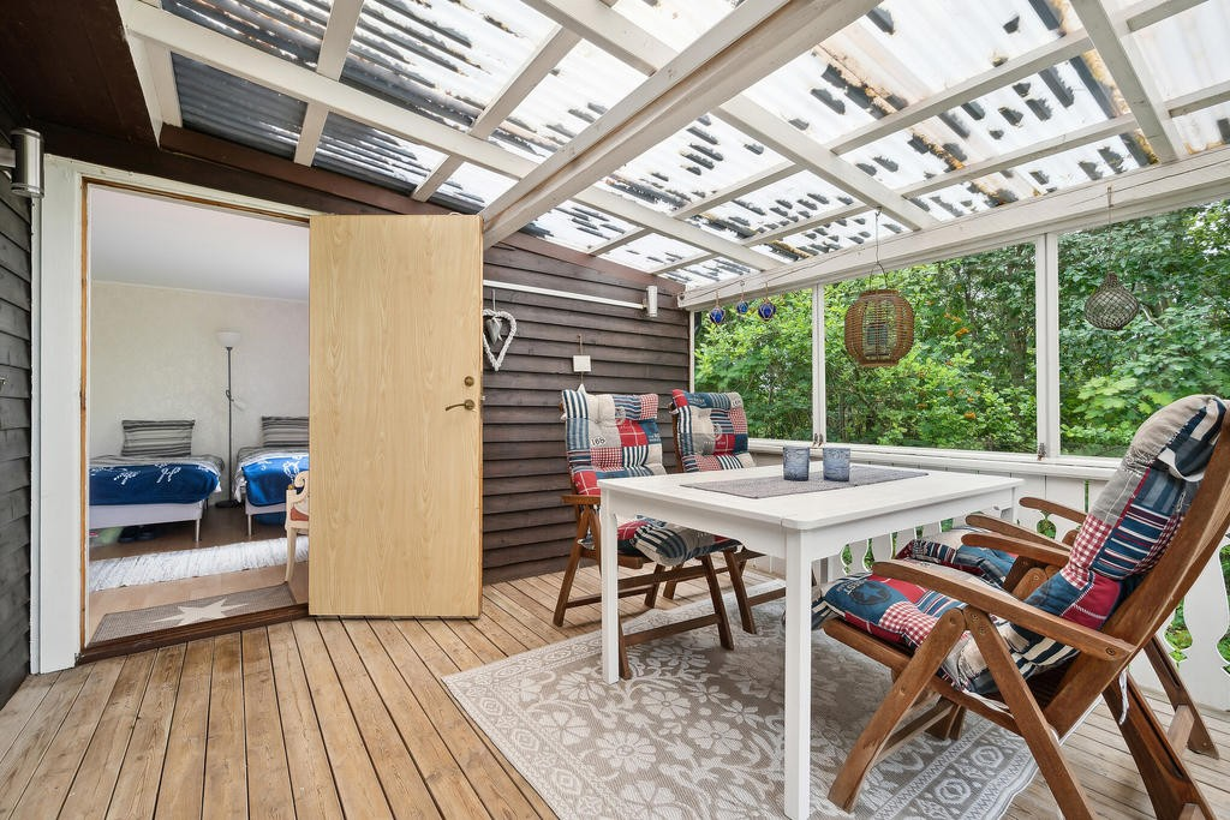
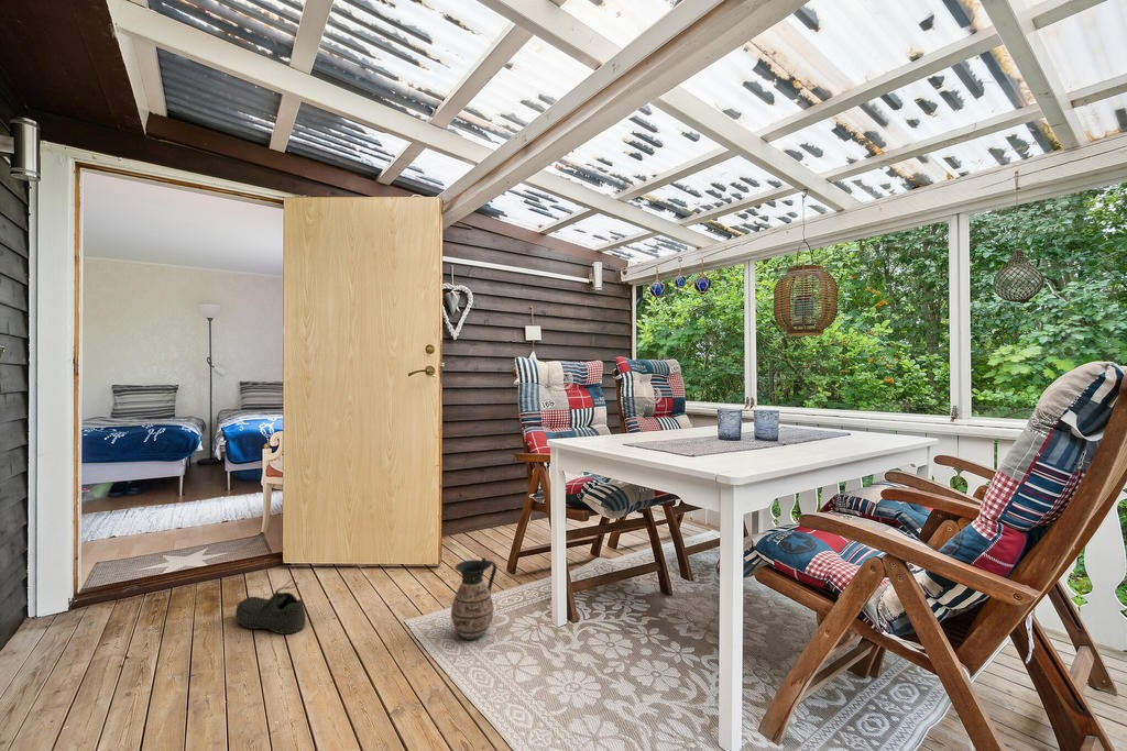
+ arctic (270, 601)
+ ceramic jug (473, 597)
